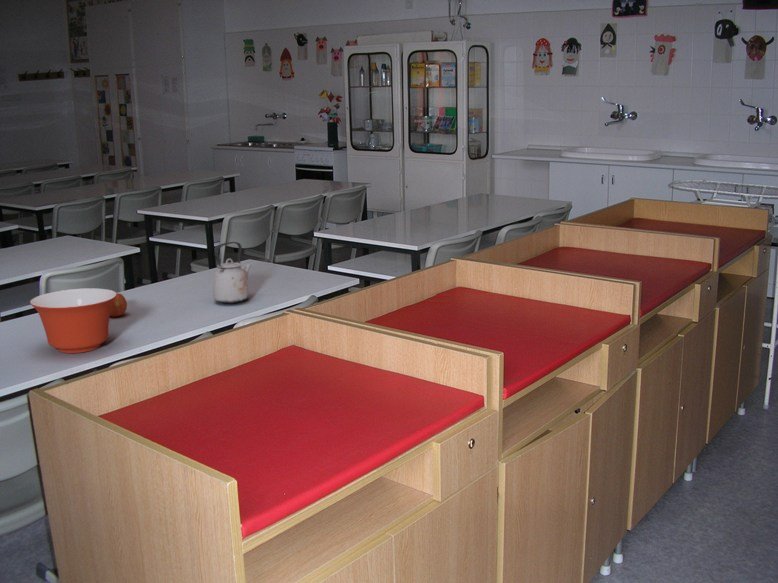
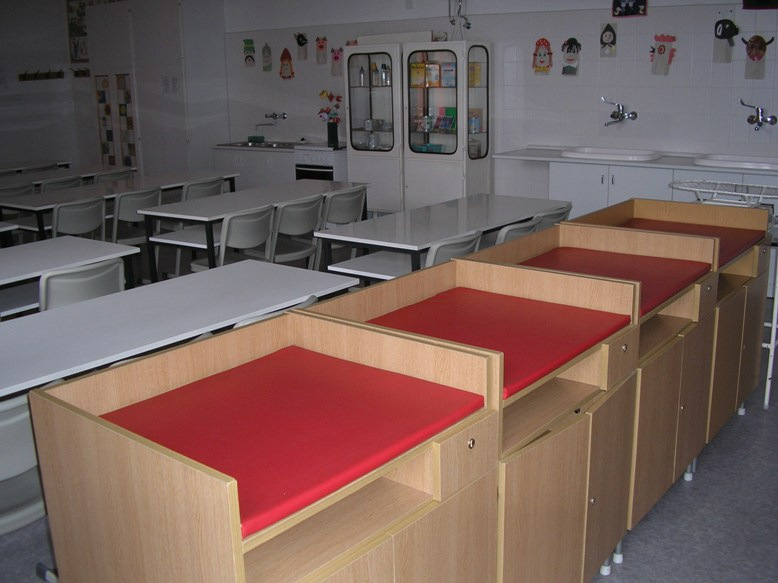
- fruit (115, 304)
- kettle (234, 271)
- mixing bowl (76, 322)
